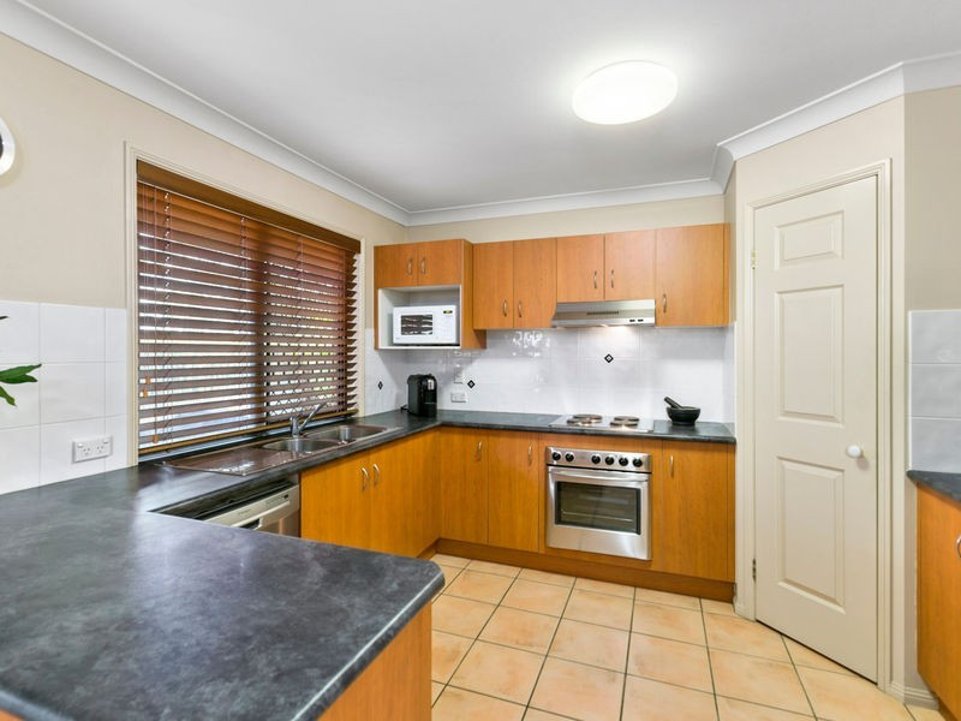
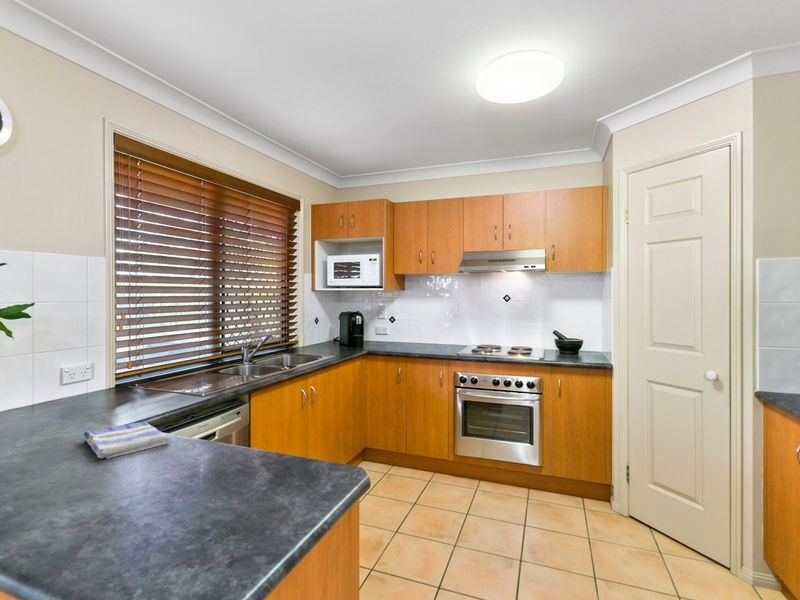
+ dish towel (126, 437)
